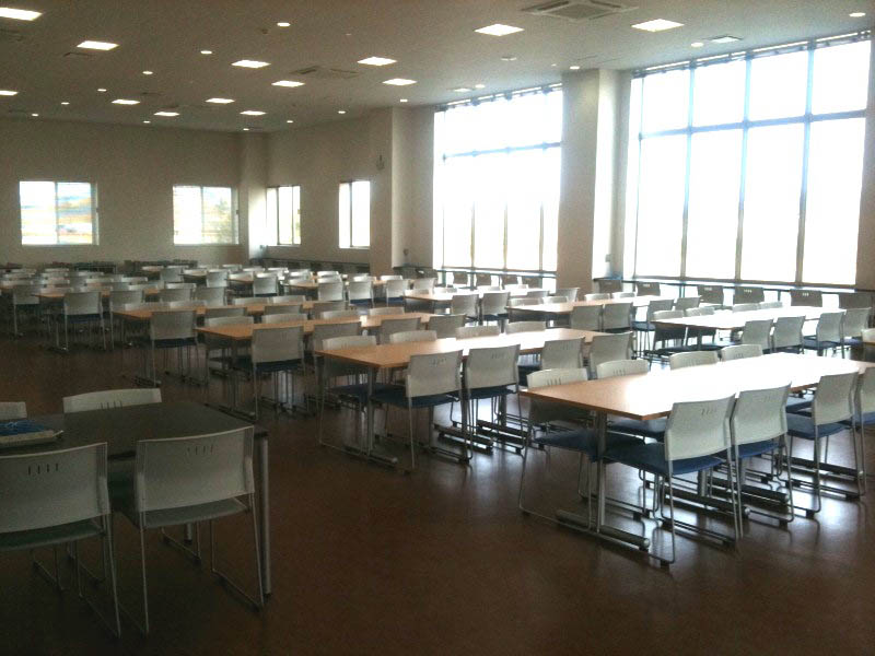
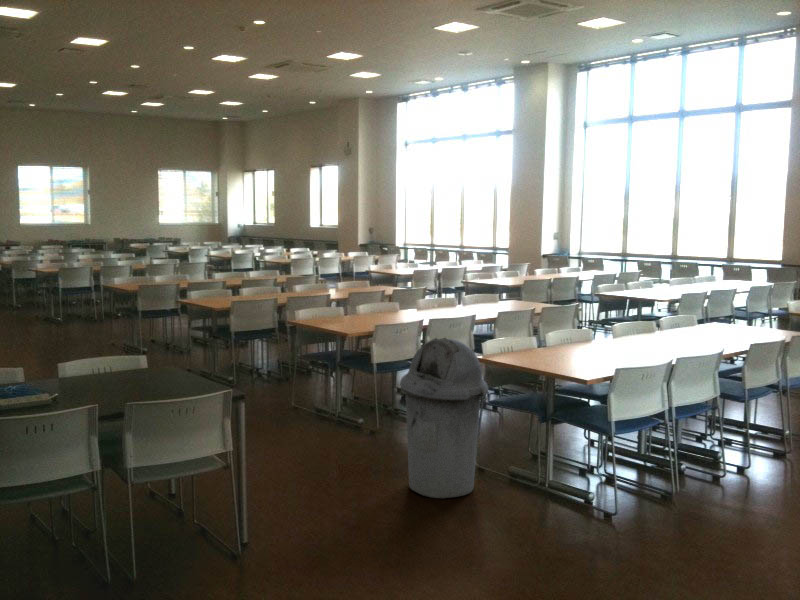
+ trash can (443, 413)
